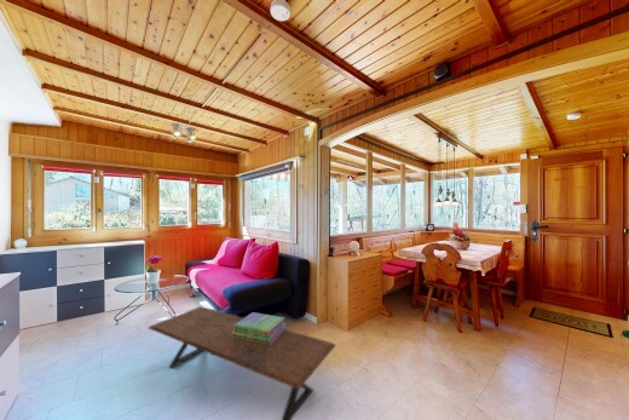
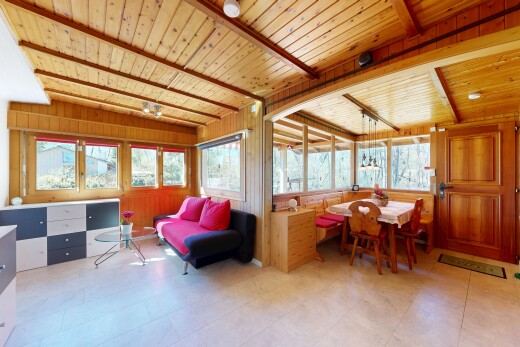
- stack of books (260, 326)
- coffee table (235, 355)
